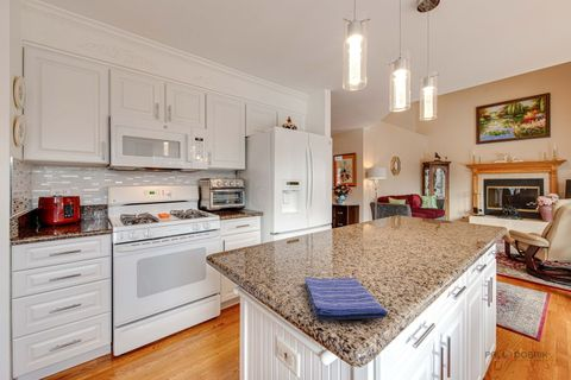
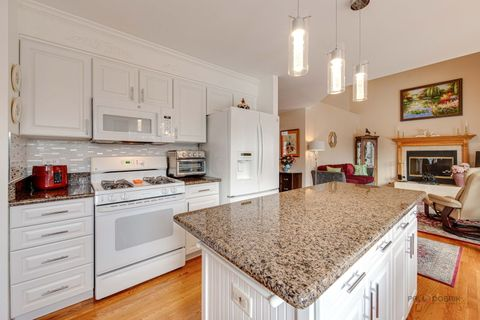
- dish towel (339, 293)
